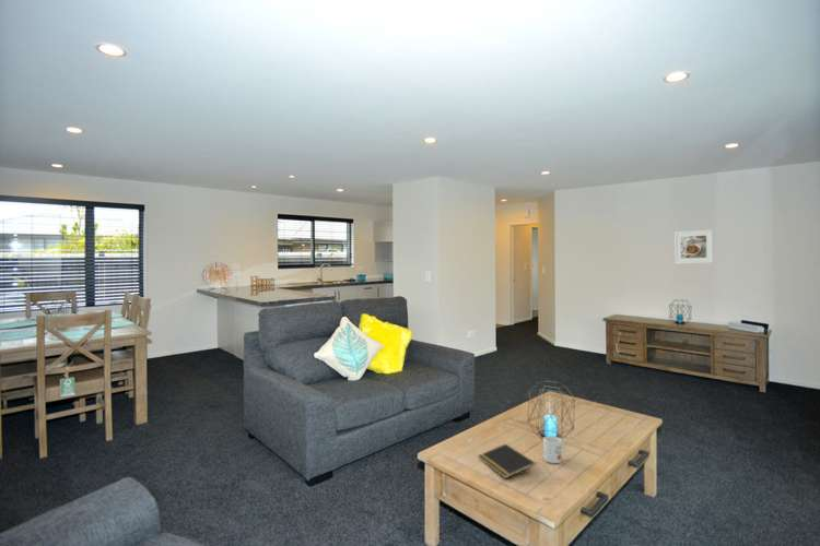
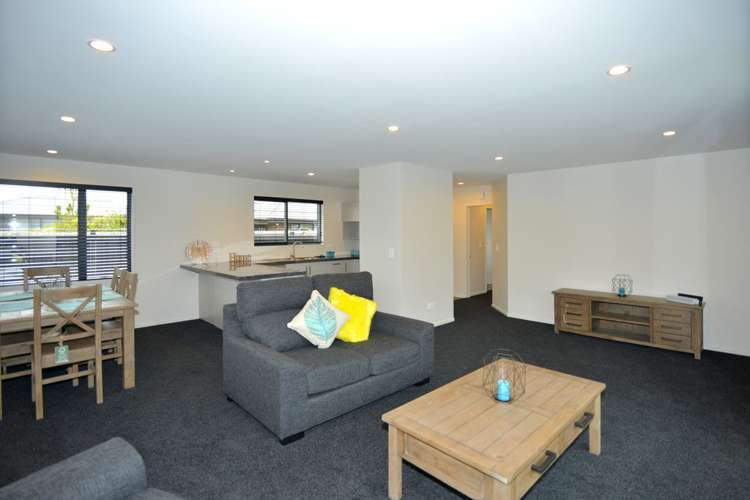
- mug (554, 448)
- notepad (505, 460)
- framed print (693, 247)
